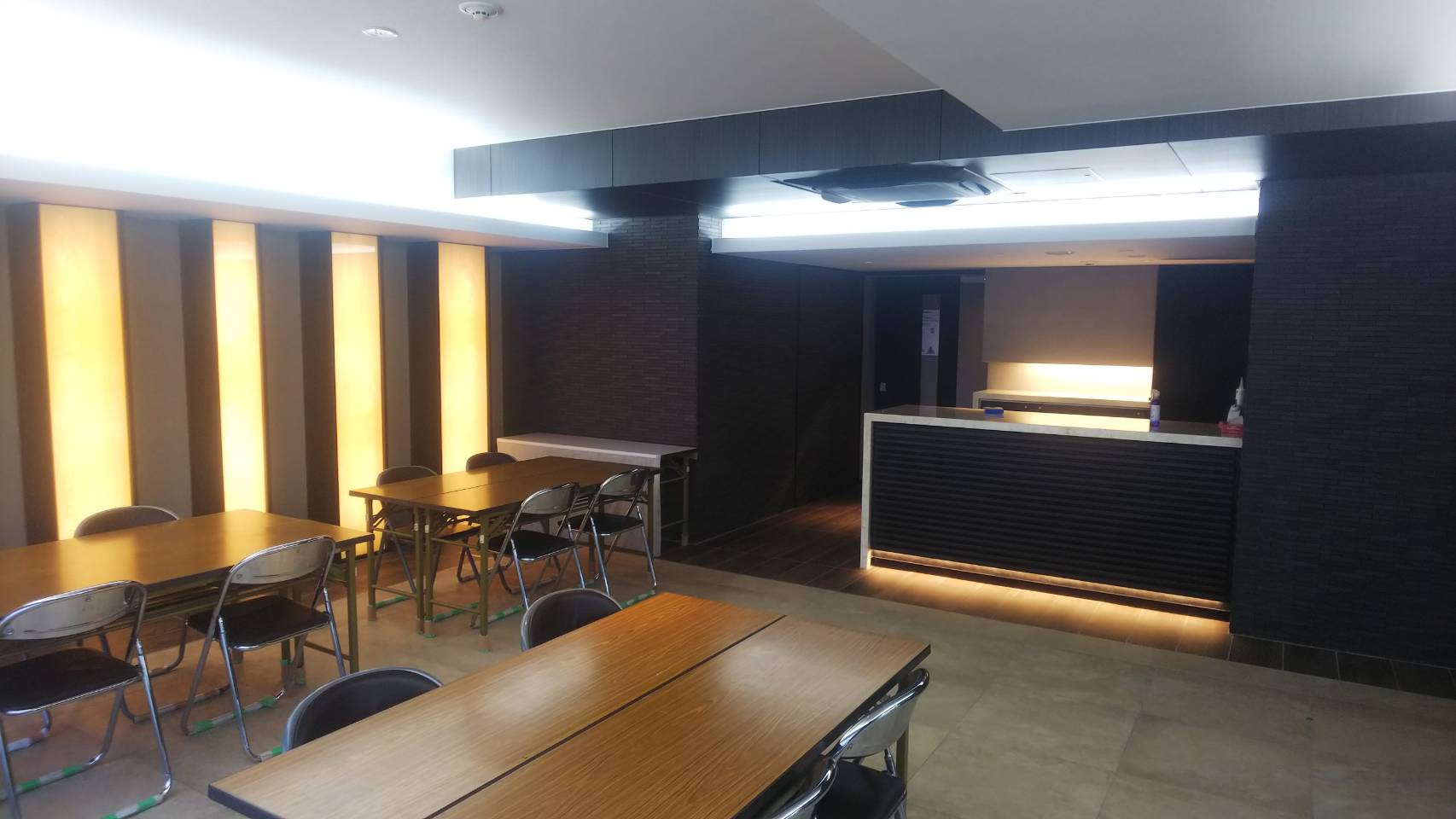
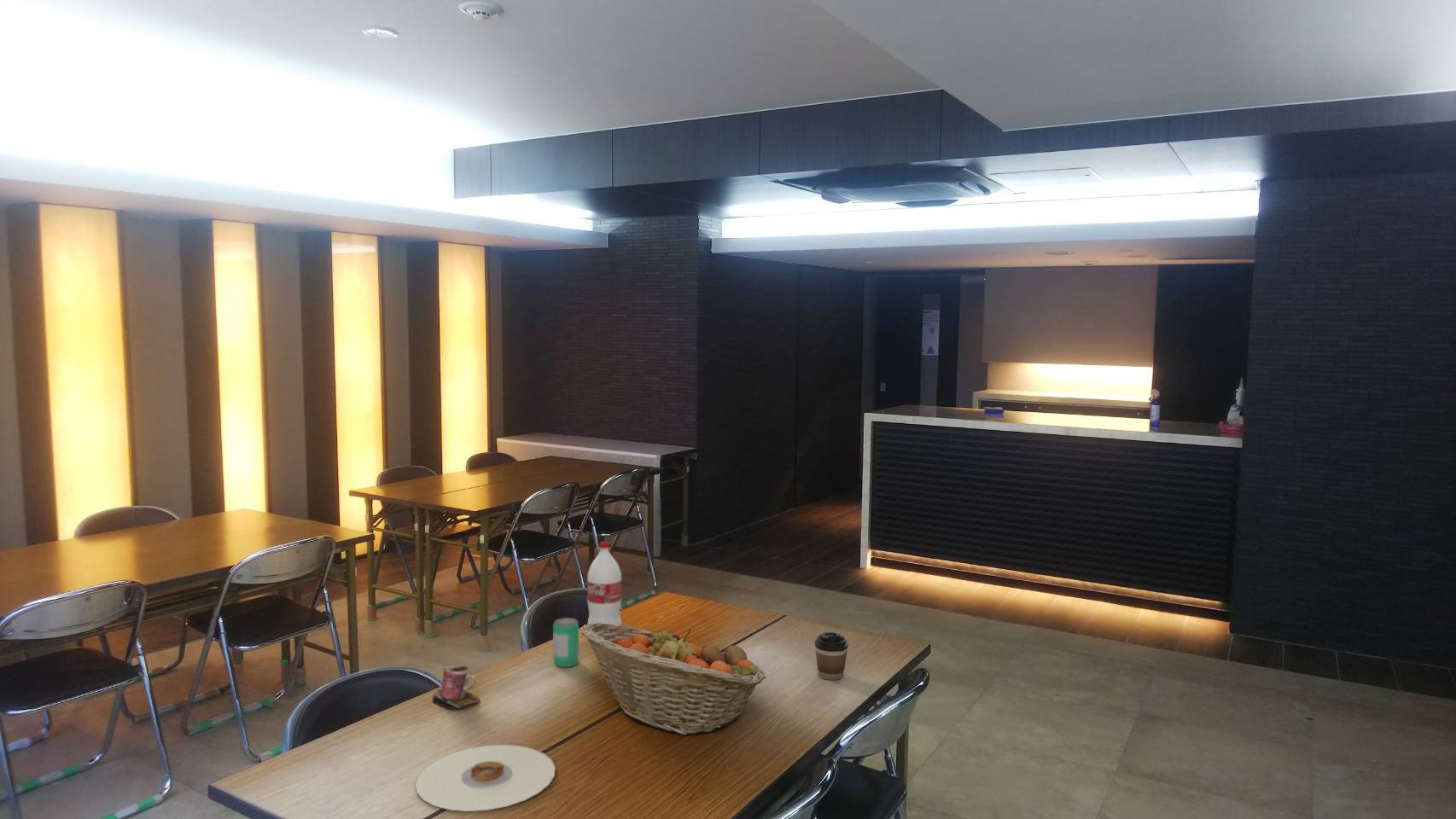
+ beverage can (566, 642)
+ mug (457, 684)
+ coffee cup (830, 653)
+ bottle (604, 591)
+ plate (486, 771)
+ fruit basket (671, 666)
